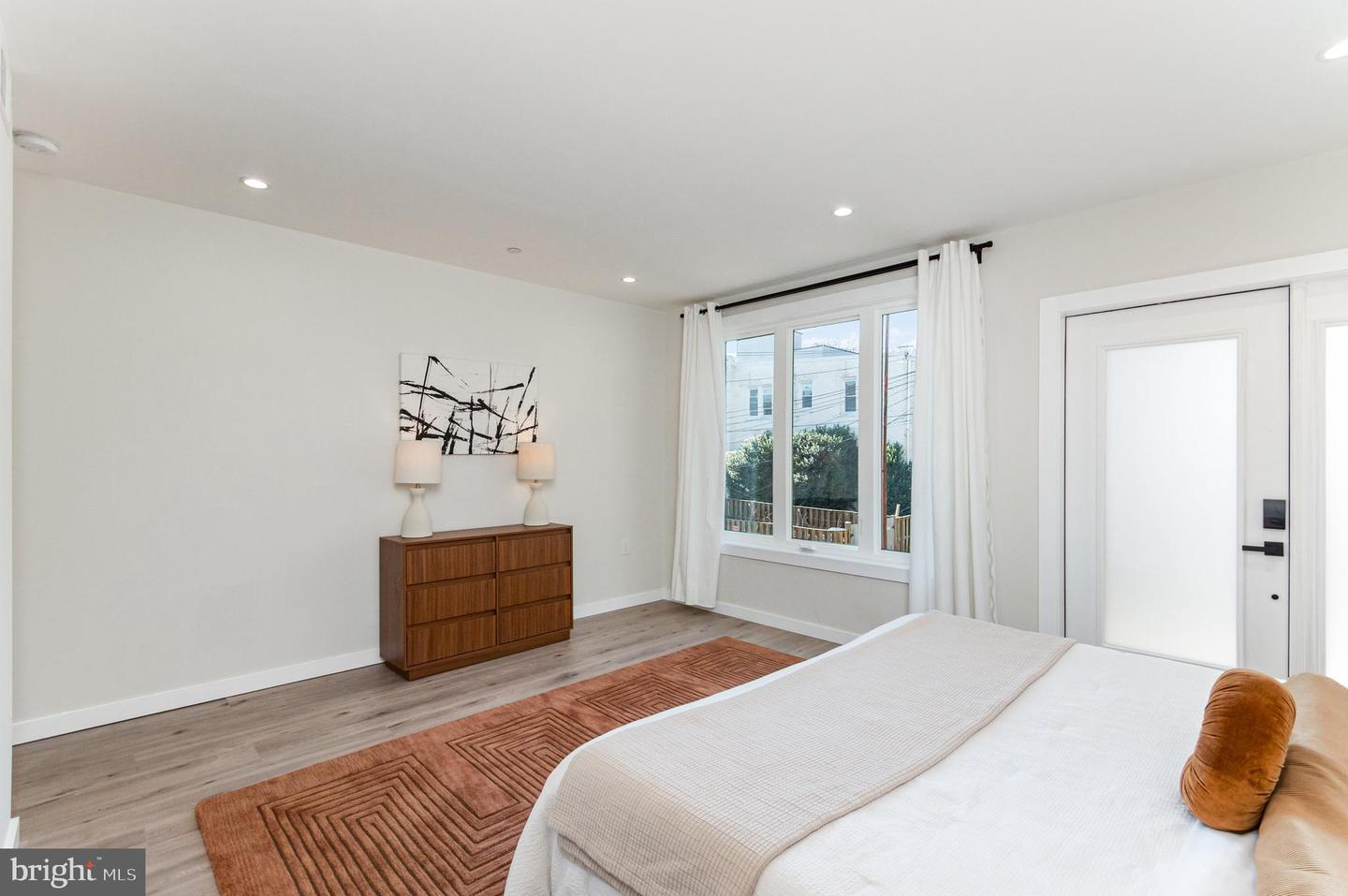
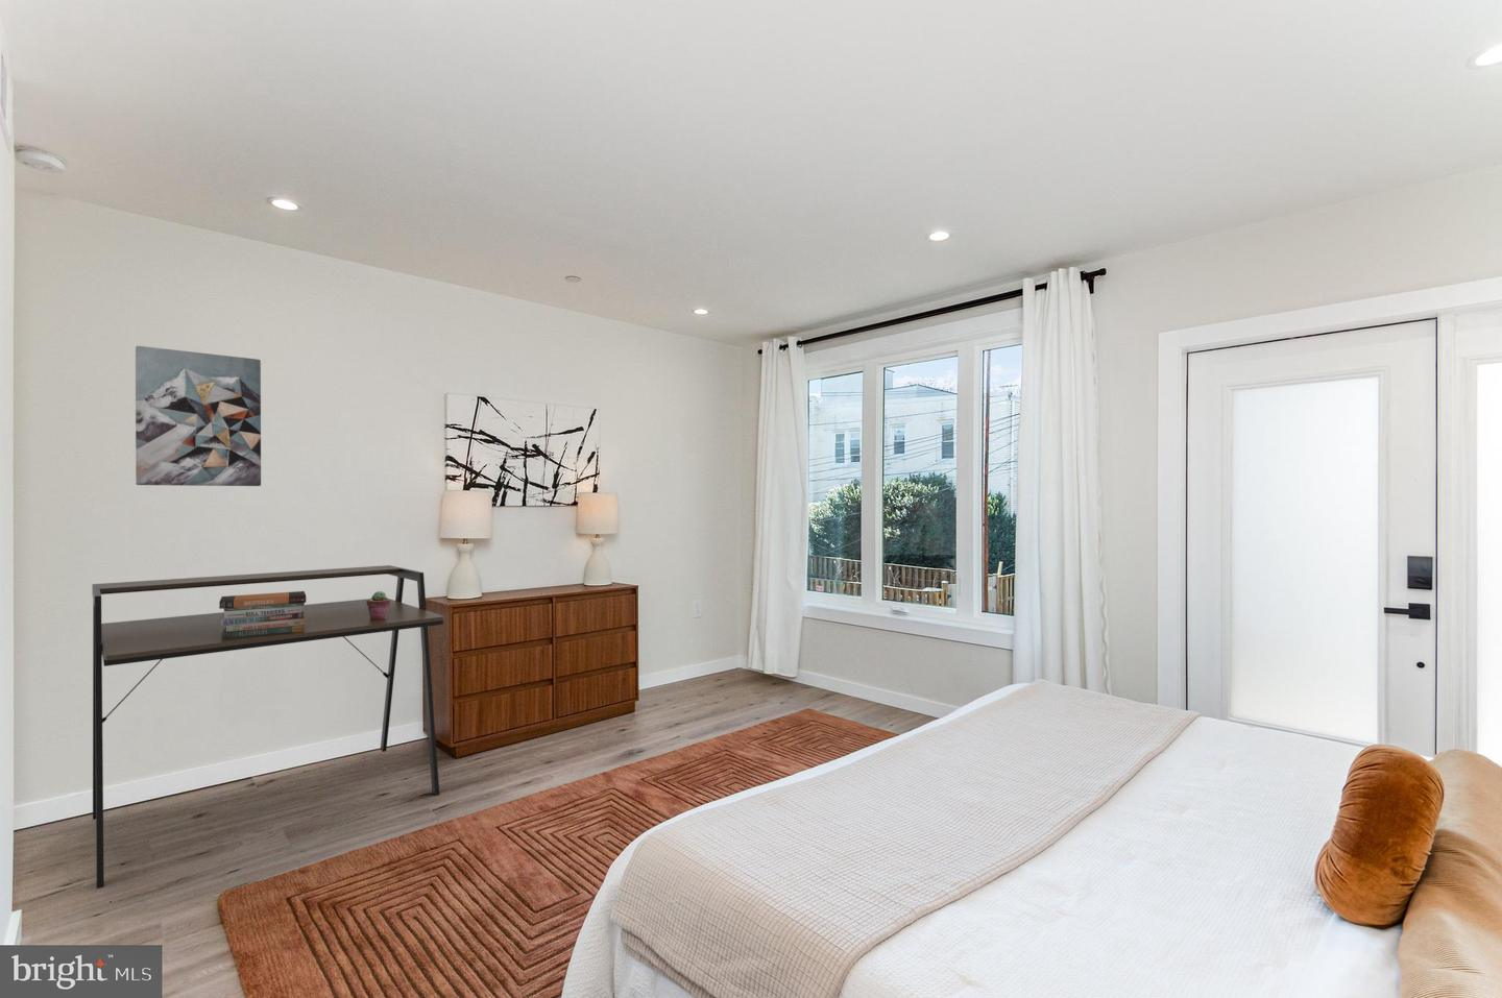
+ desk (267, 646)
+ wall art (201, 419)
+ book stack (263, 614)
+ potted succulent (378, 604)
